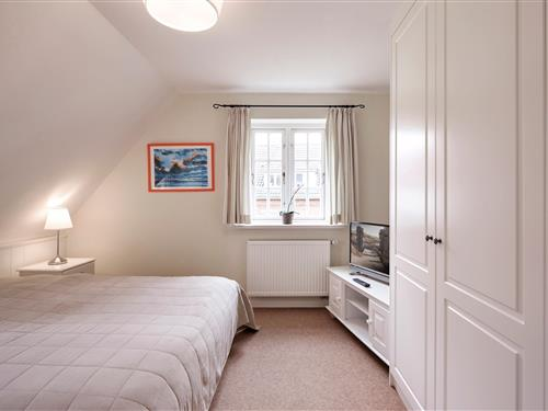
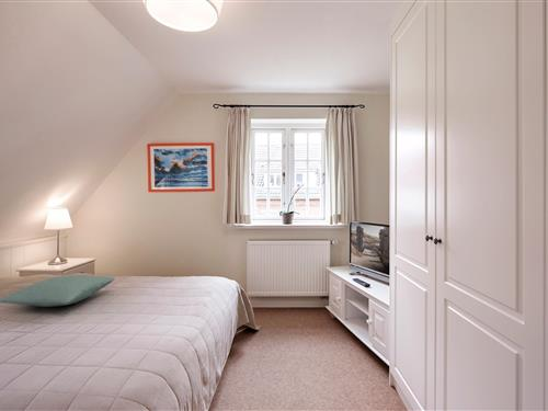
+ pillow (61, 289)
